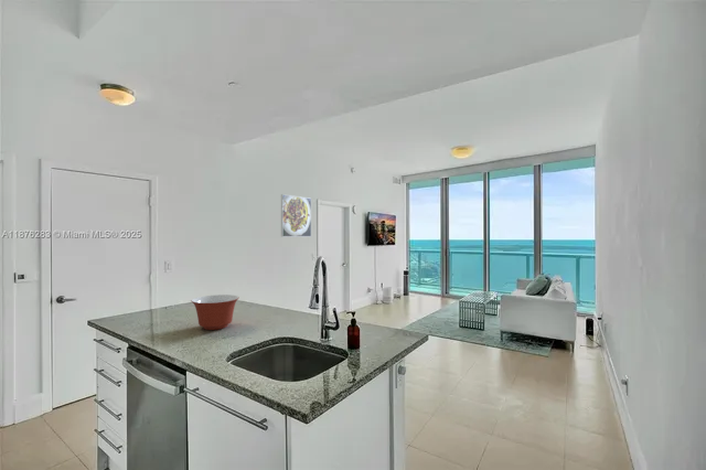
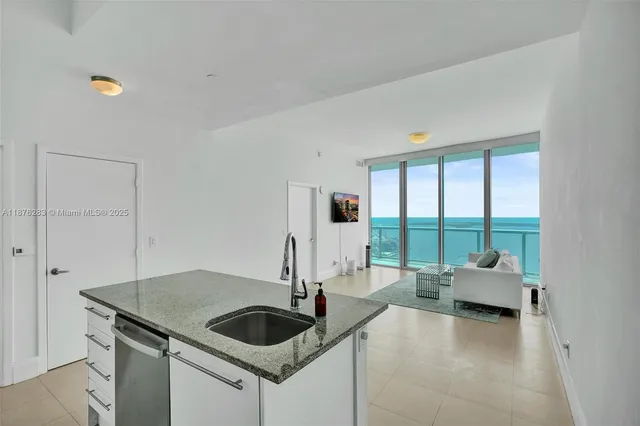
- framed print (297, 216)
- mixing bowl (215, 312)
